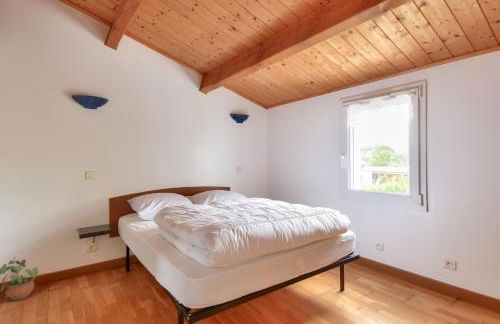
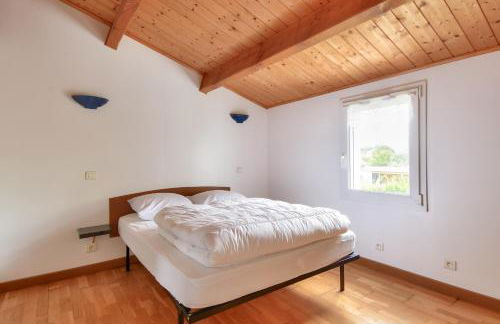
- potted plant (17, 276)
